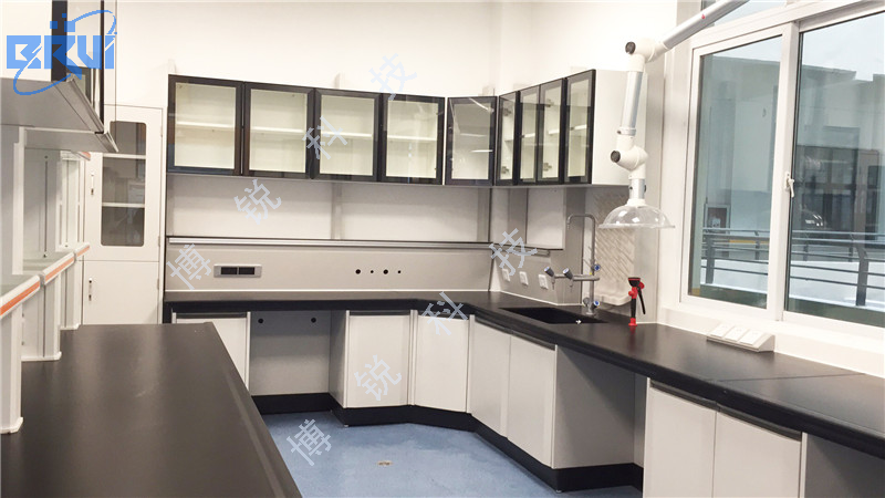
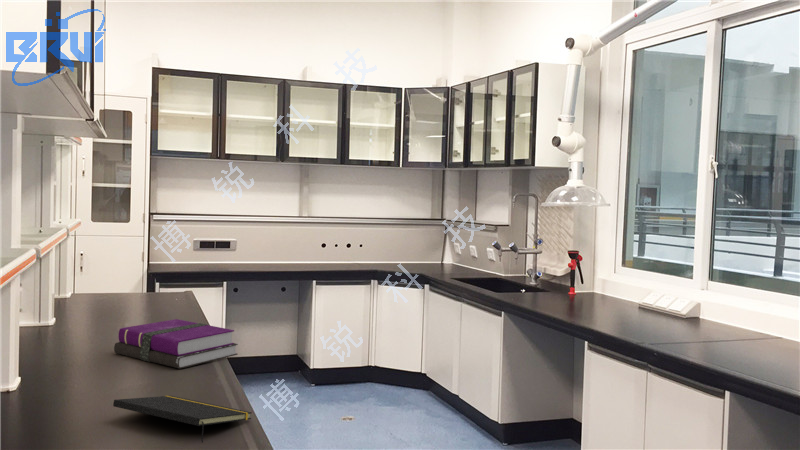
+ notebook (176, 341)
+ notepad (183, 409)
